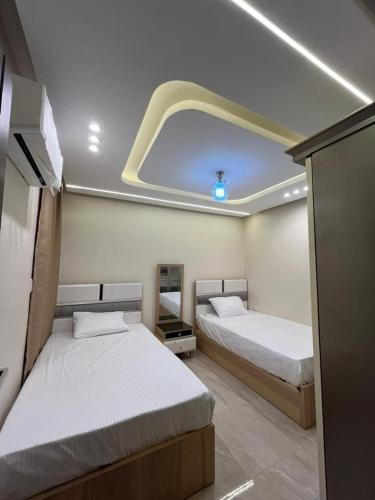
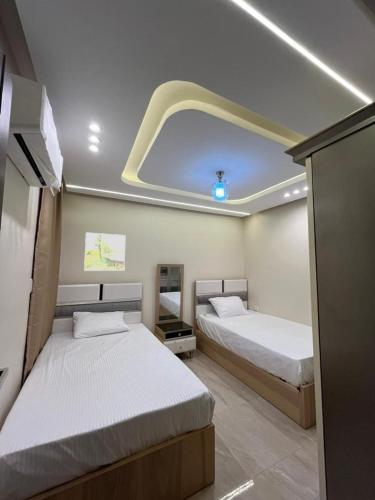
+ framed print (105, 252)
